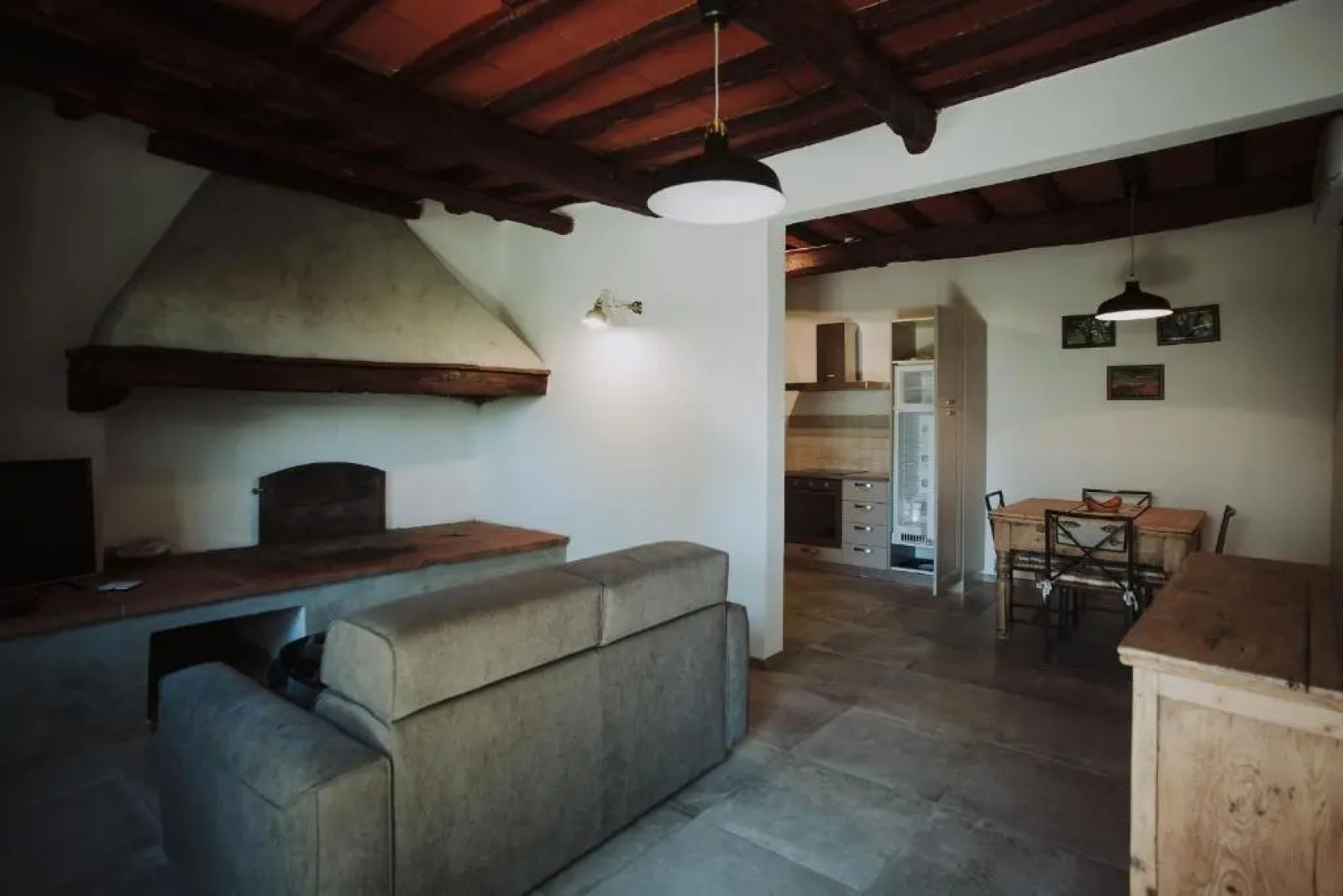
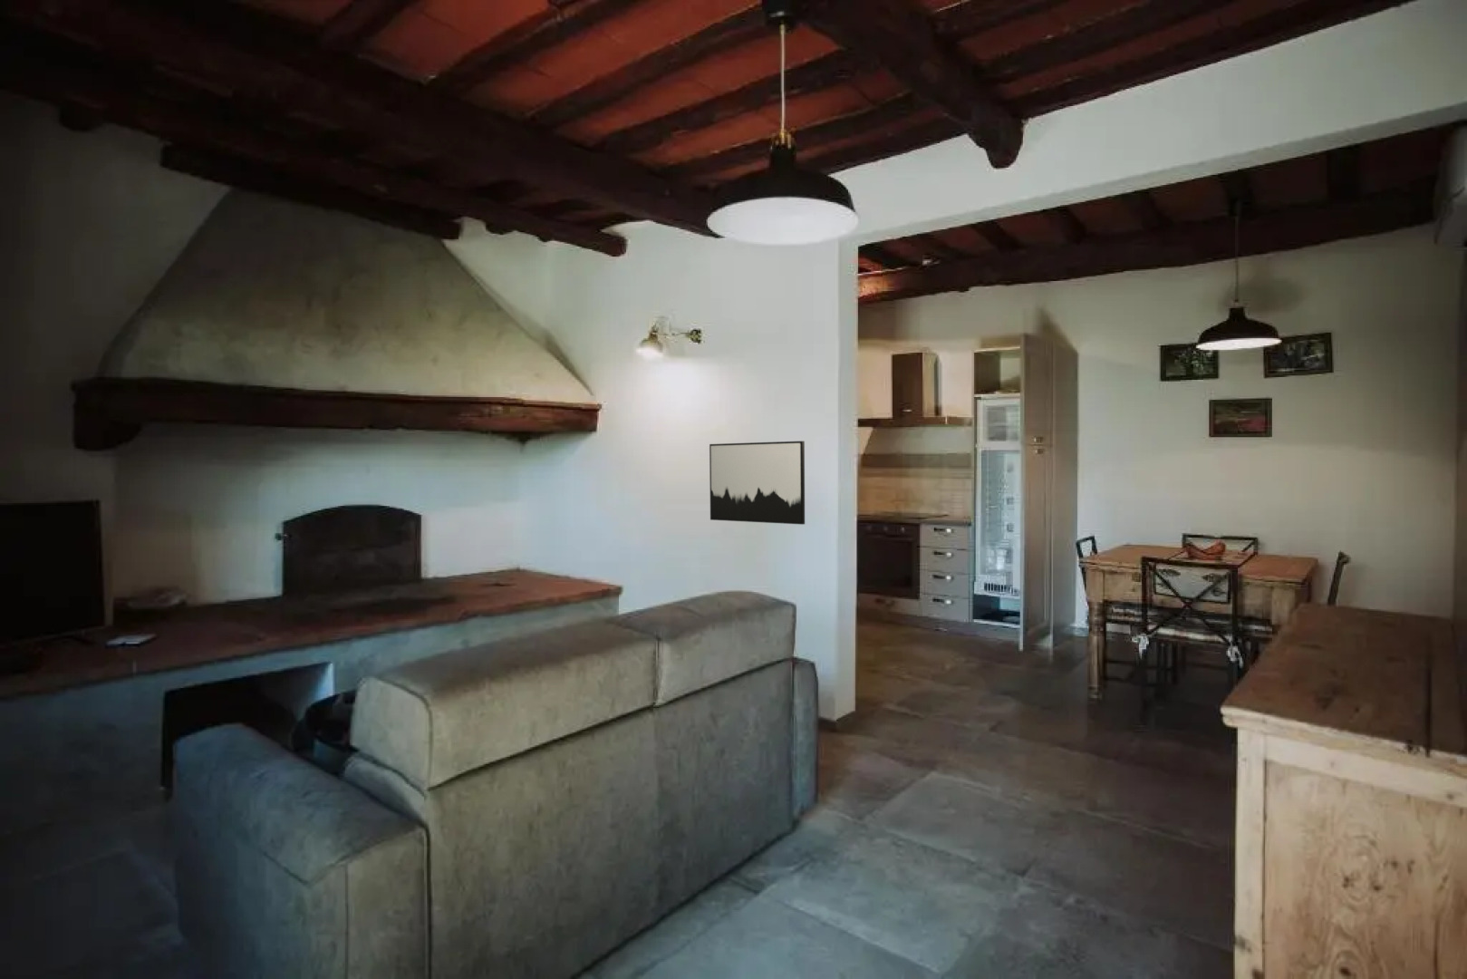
+ wall art (755, 482)
